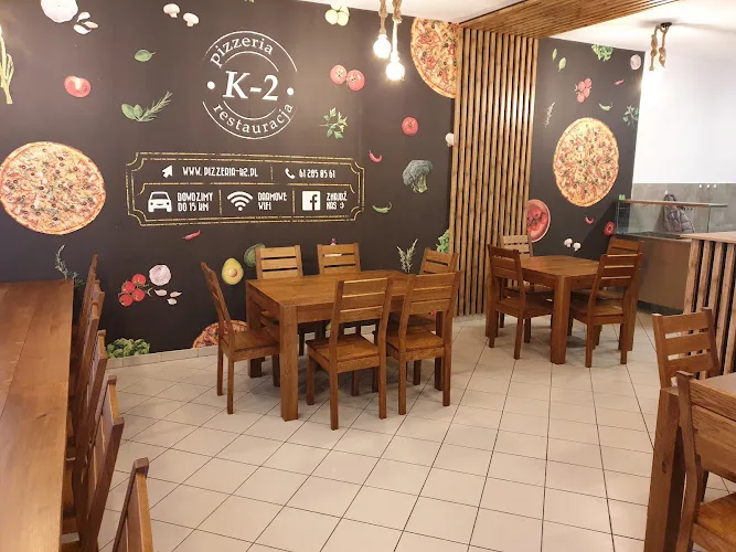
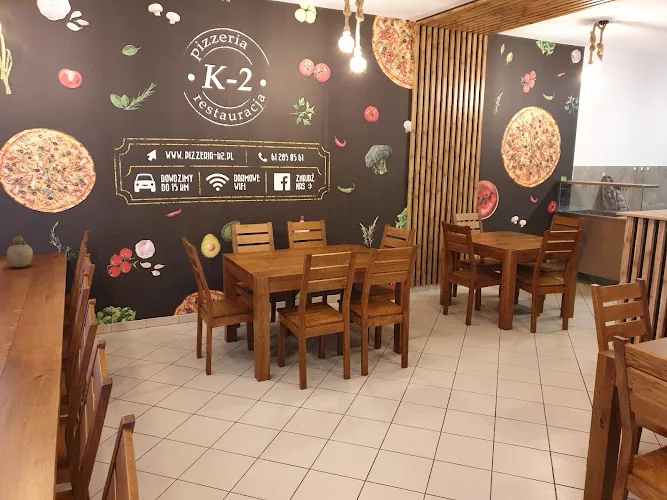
+ vase (19, 250)
